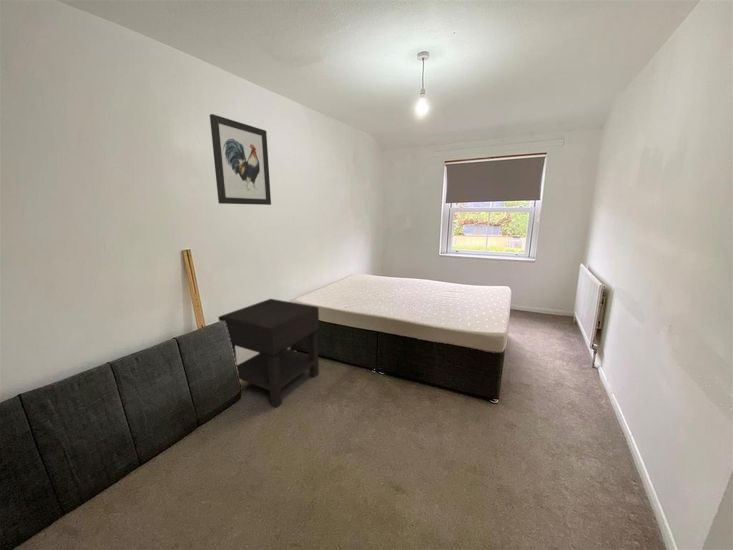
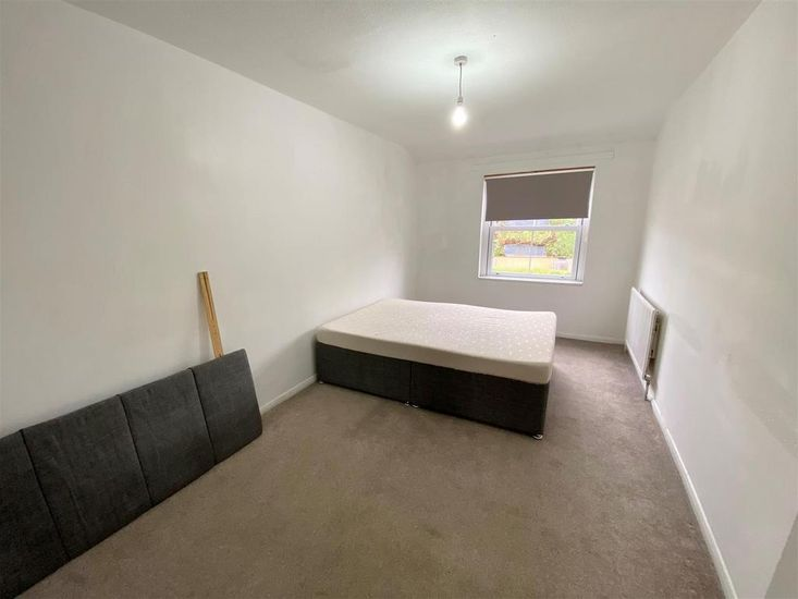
- wall art (243, 164)
- nightstand (273, 346)
